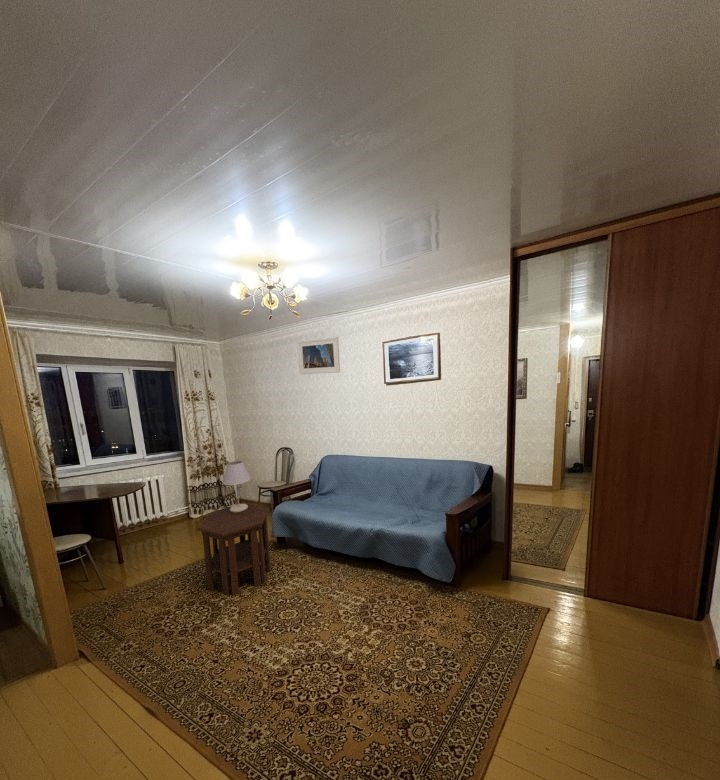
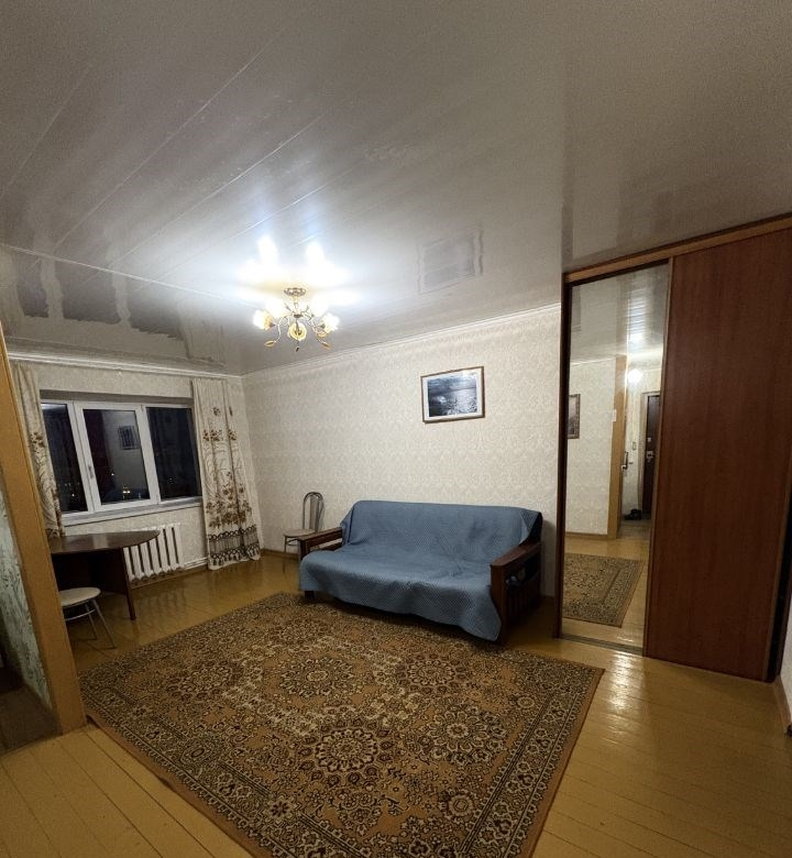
- table lamp (237, 485)
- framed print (318, 356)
- side table (237, 547)
